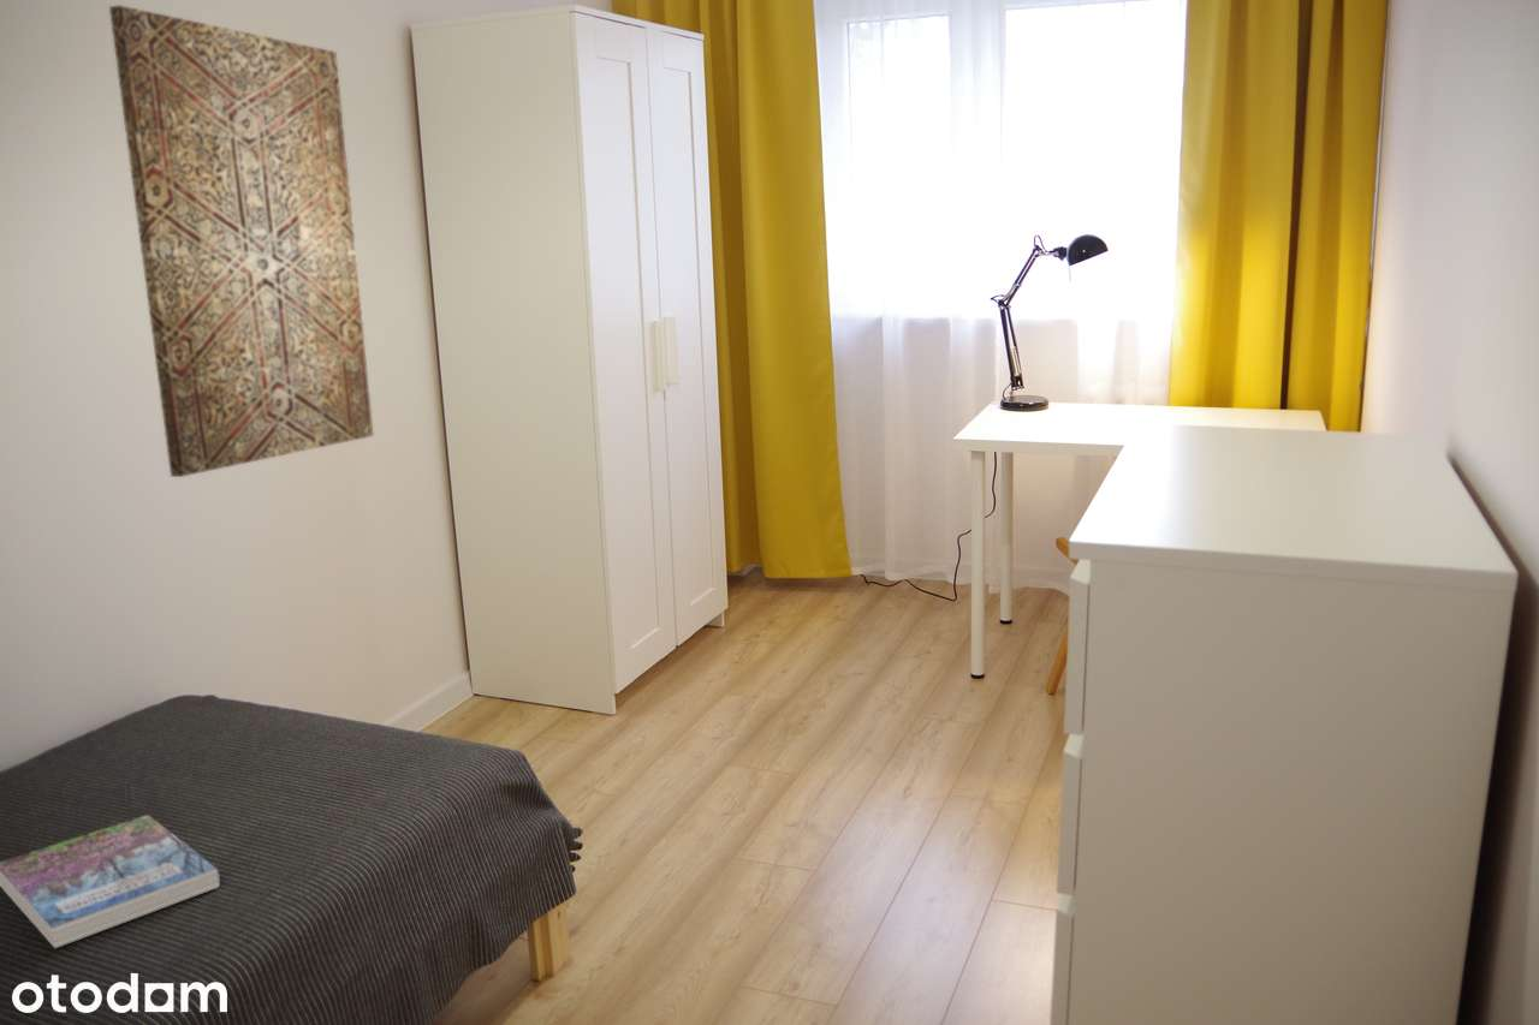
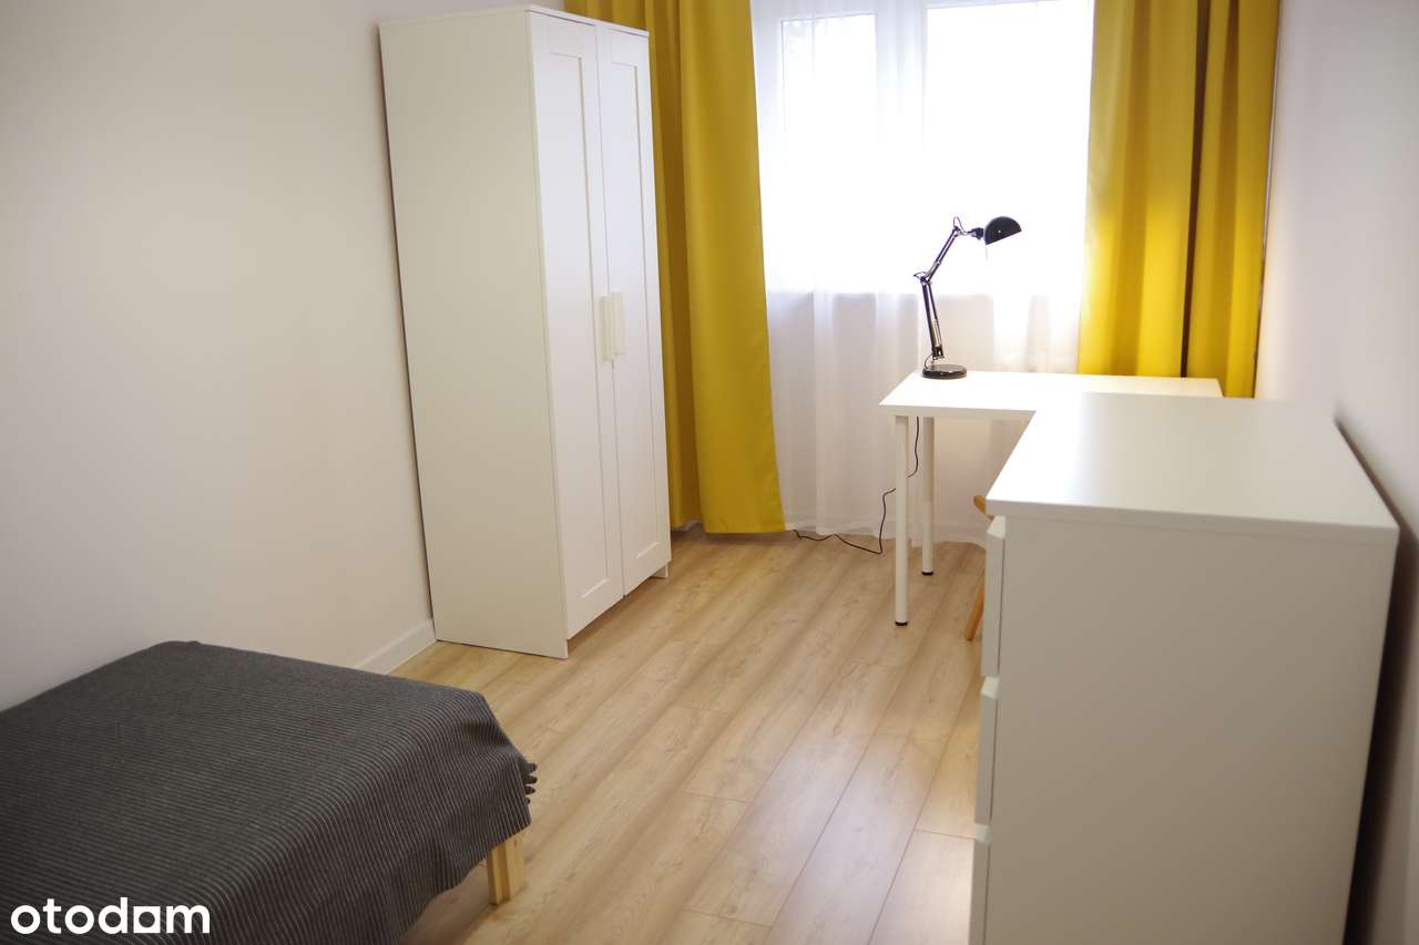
- wall art (257, 250)
- book (106, 875)
